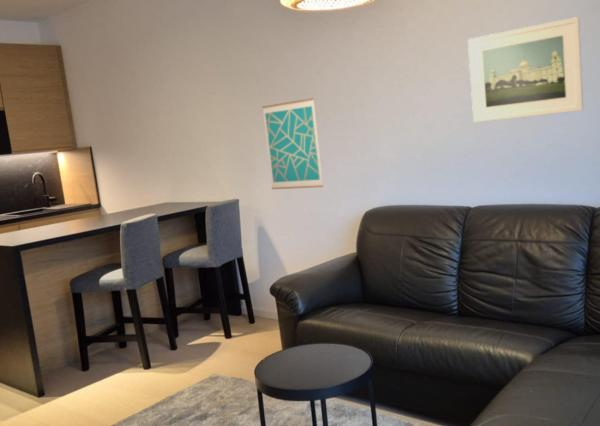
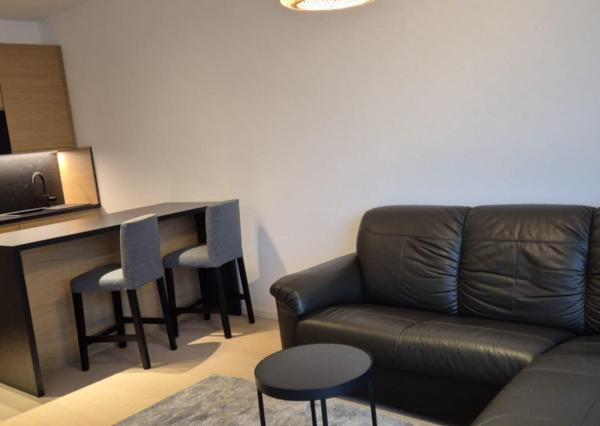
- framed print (522, 73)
- wall art (291, 145)
